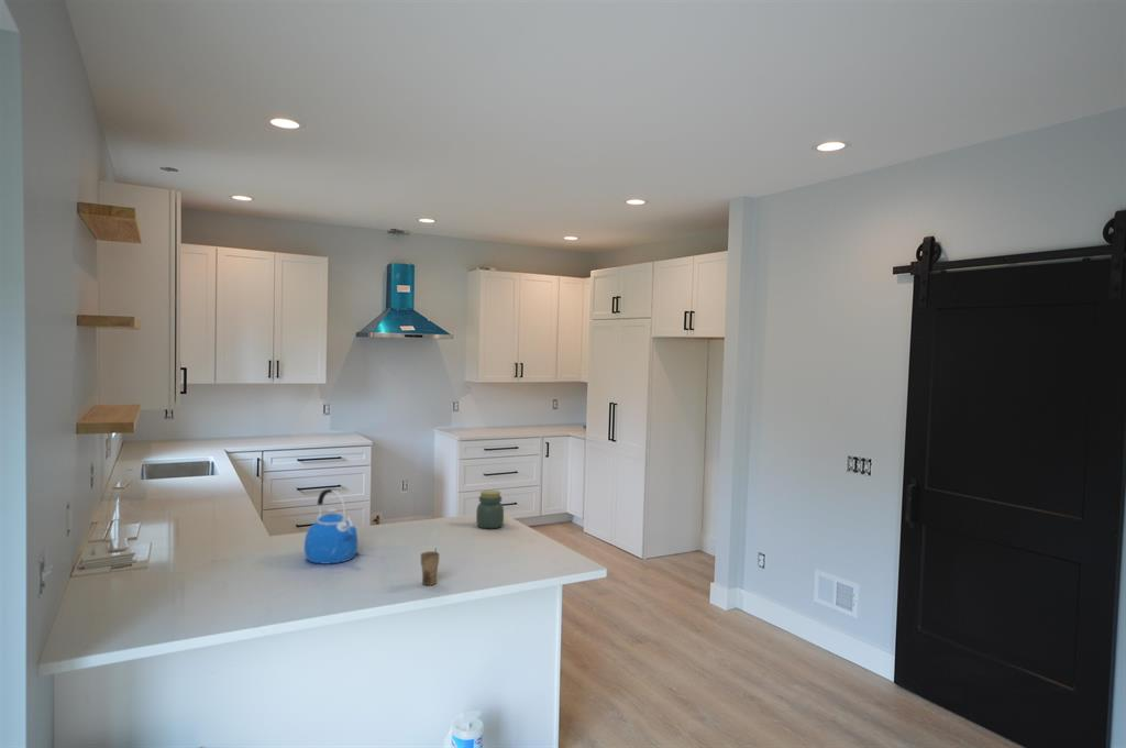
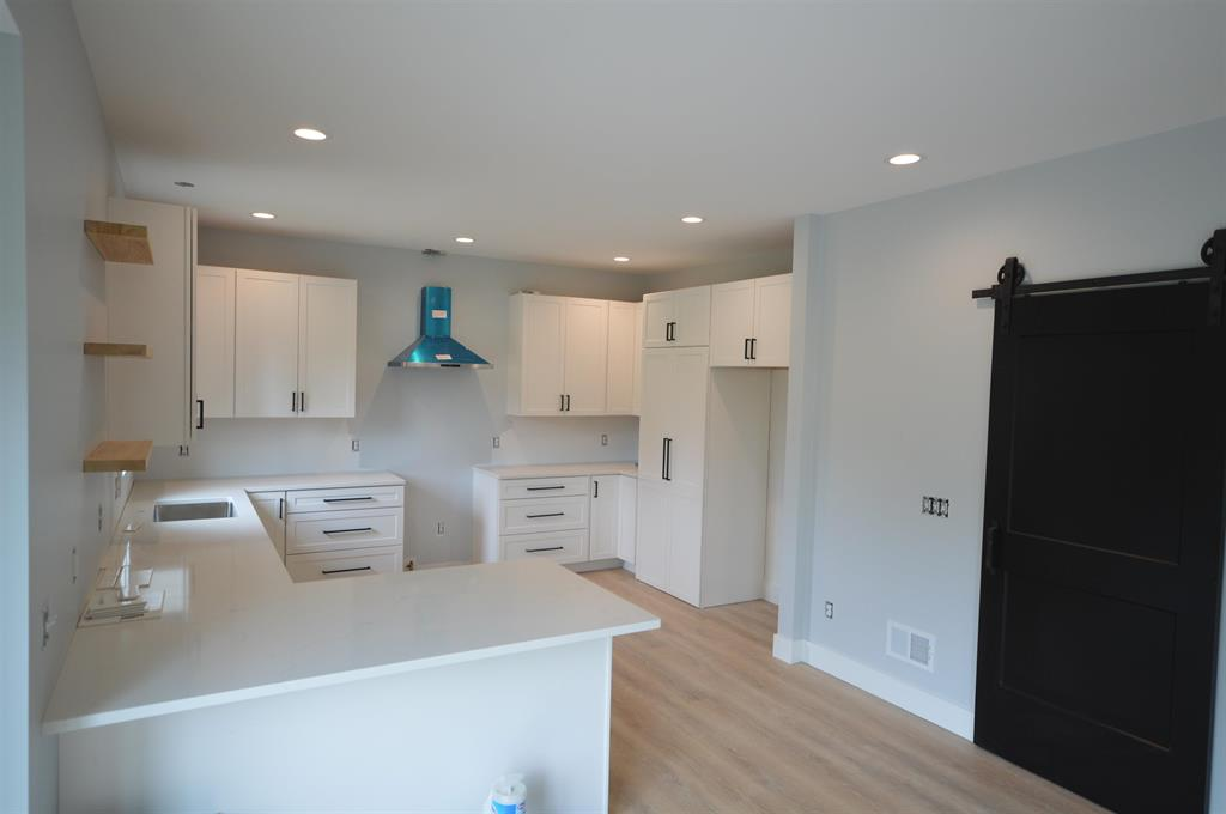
- jar (489, 508)
- cup (429, 564)
- kettle (335, 524)
